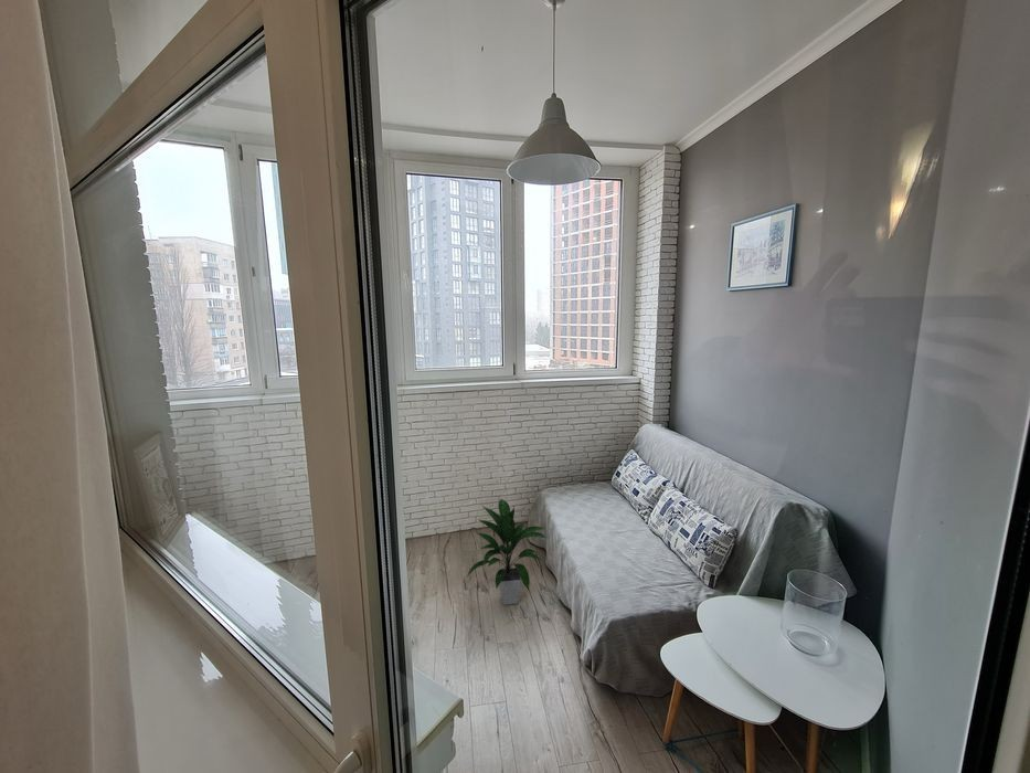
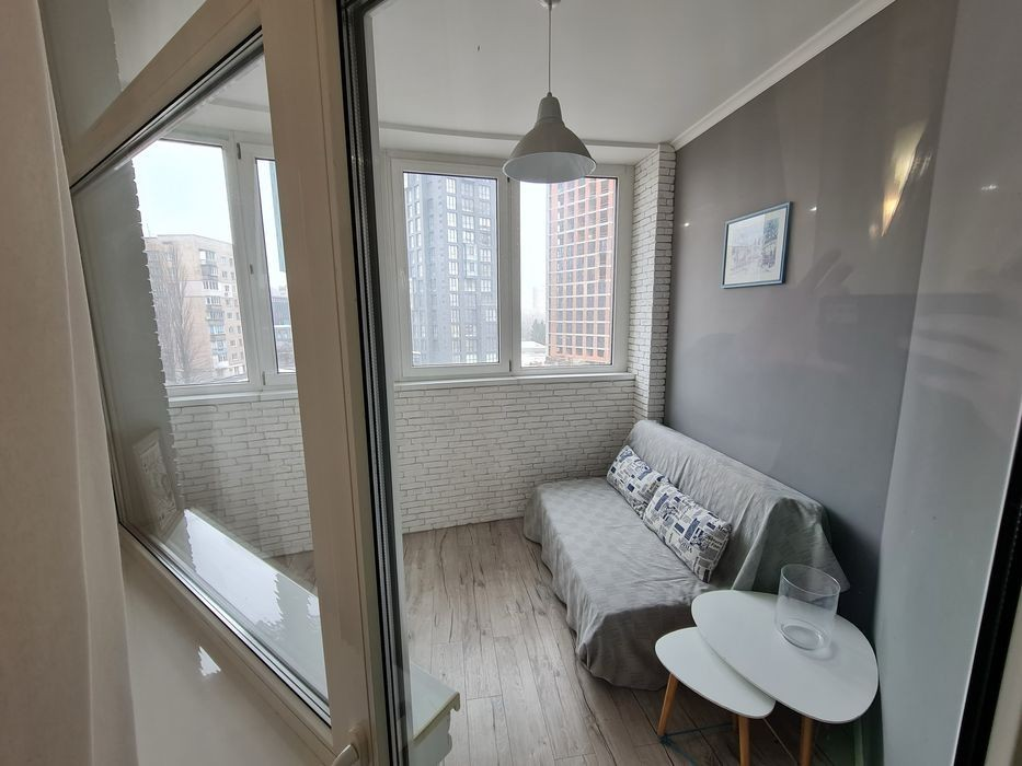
- indoor plant (506, 551)
